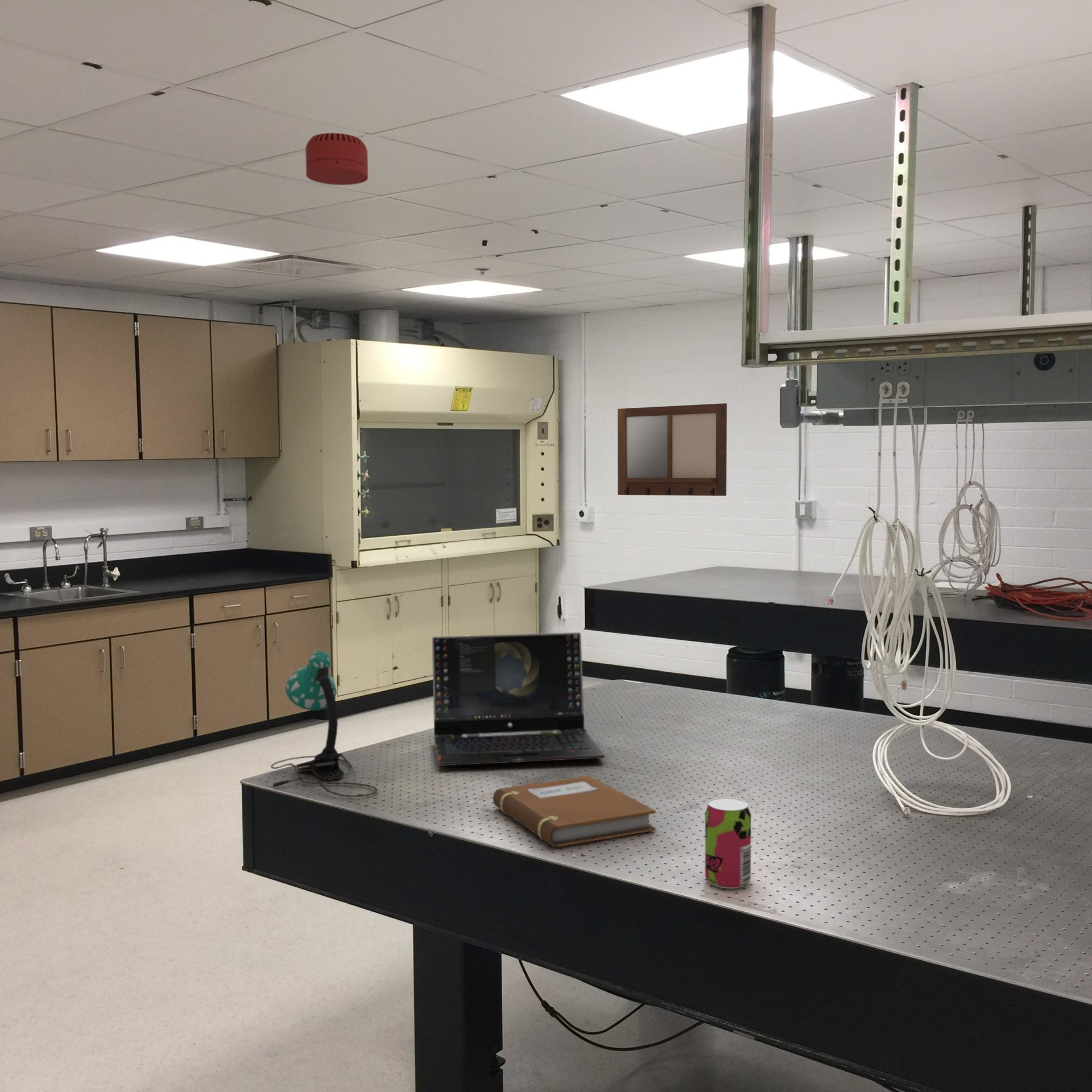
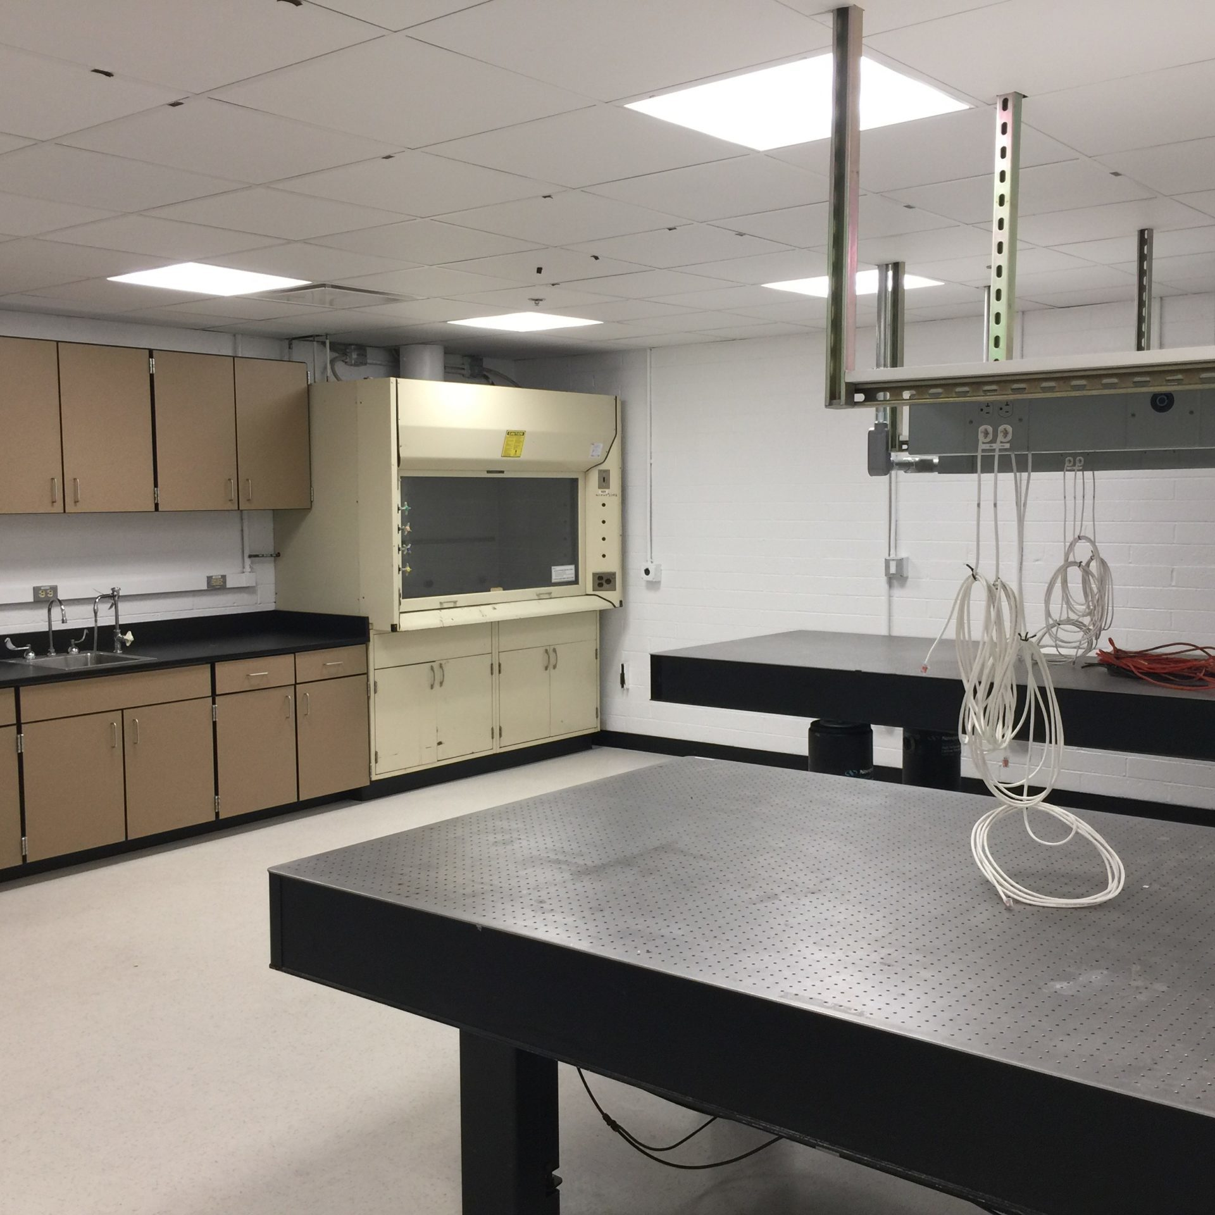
- desk lamp (314, 710)
- beverage can (727, 842)
- laptop computer (514, 697)
- smoke detector (337, 158)
- notebook (569, 808)
- writing board (668, 450)
